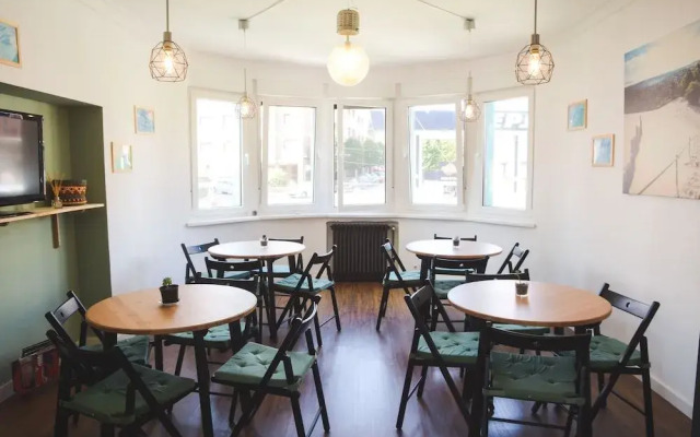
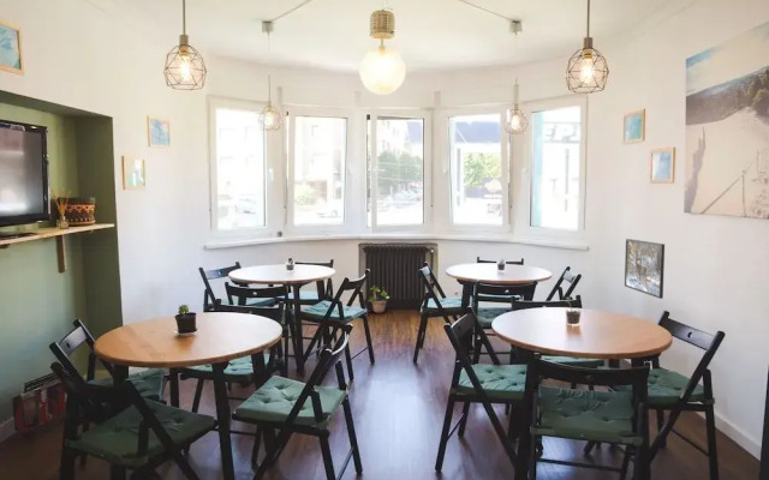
+ potted plant (378, 298)
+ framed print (643, 266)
